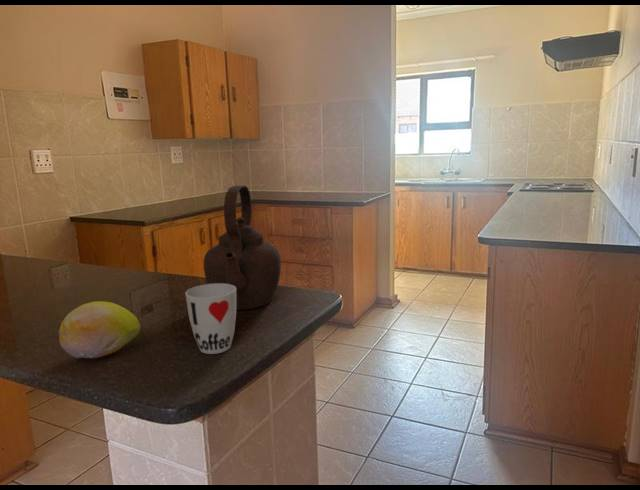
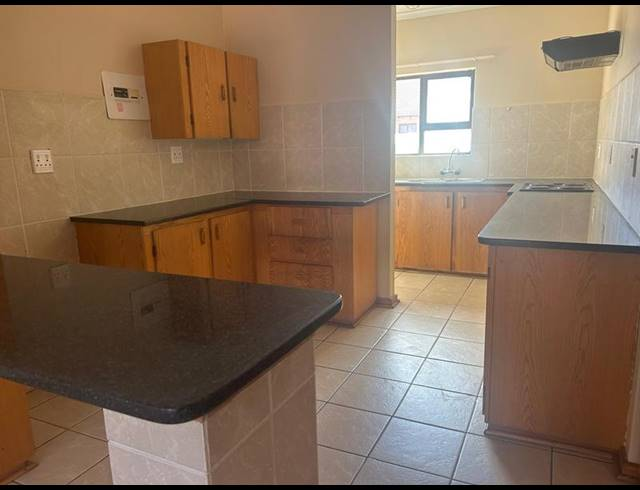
- teapot (239, 247)
- cup (213, 319)
- fruit (100, 327)
